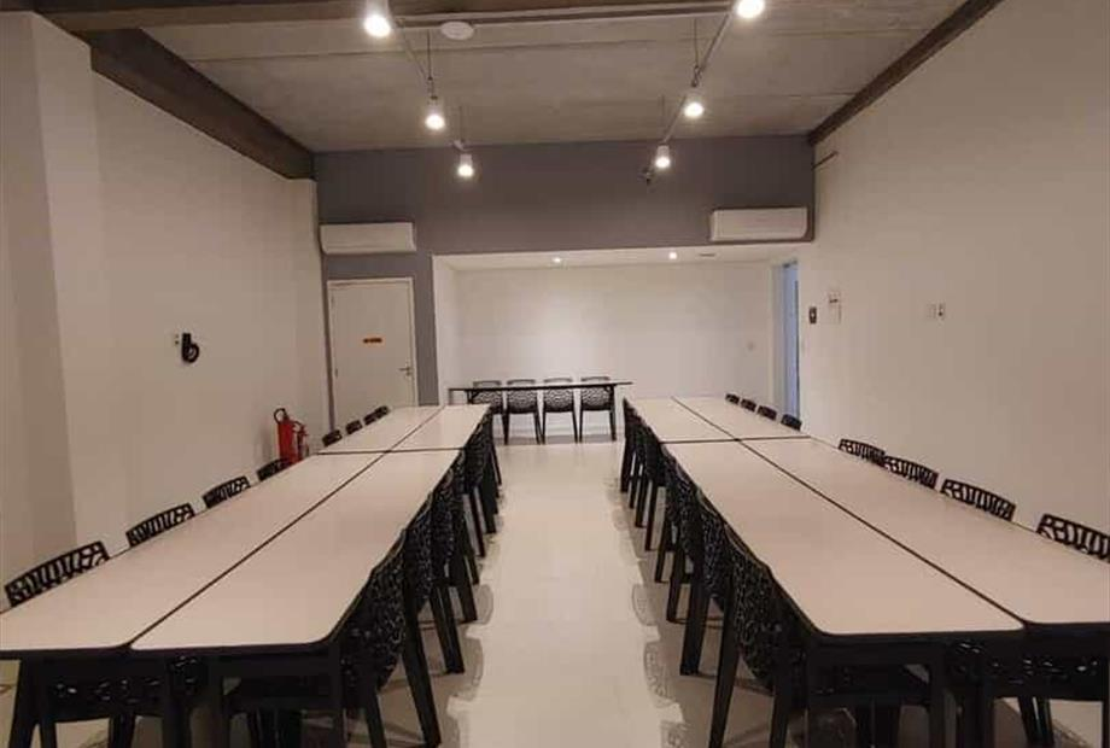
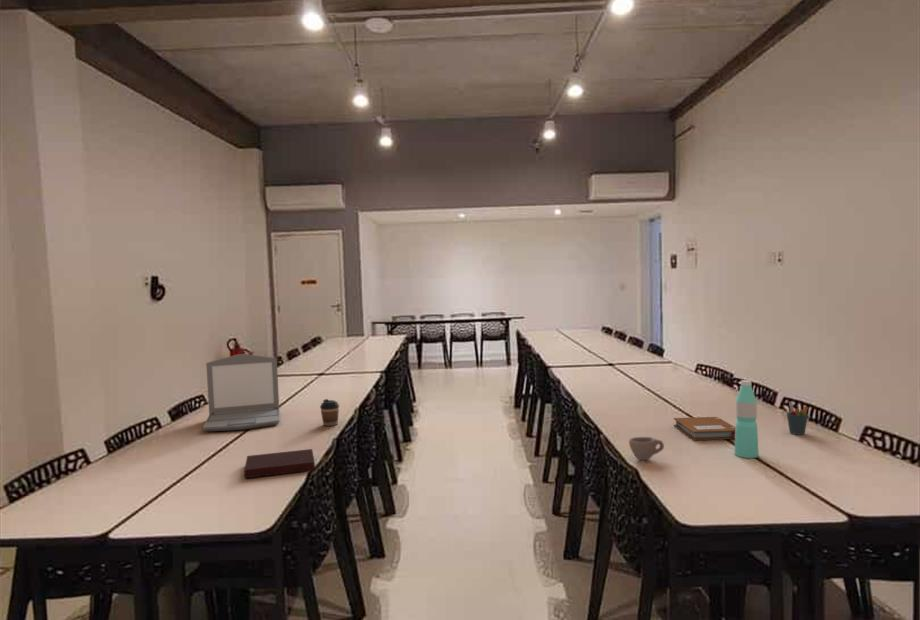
+ laptop (241, 390)
+ cup (646, 448)
+ water bottle (746, 417)
+ notebook (707, 428)
+ pen holder (797, 418)
+ coffee cup (329, 412)
+ notebook (280, 462)
